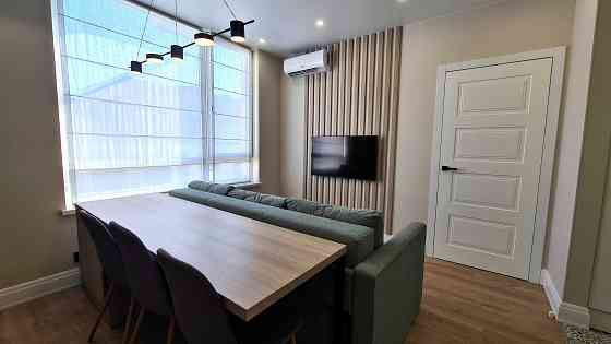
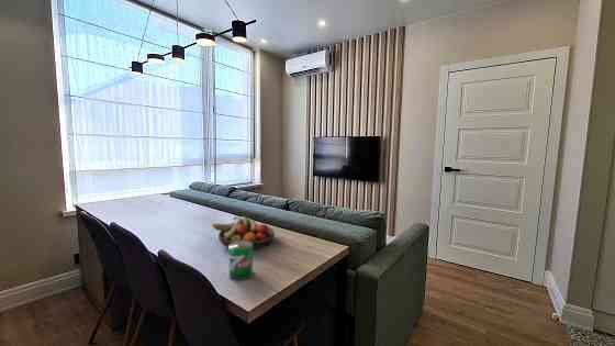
+ fruit bowl (246, 230)
+ can (241, 259)
